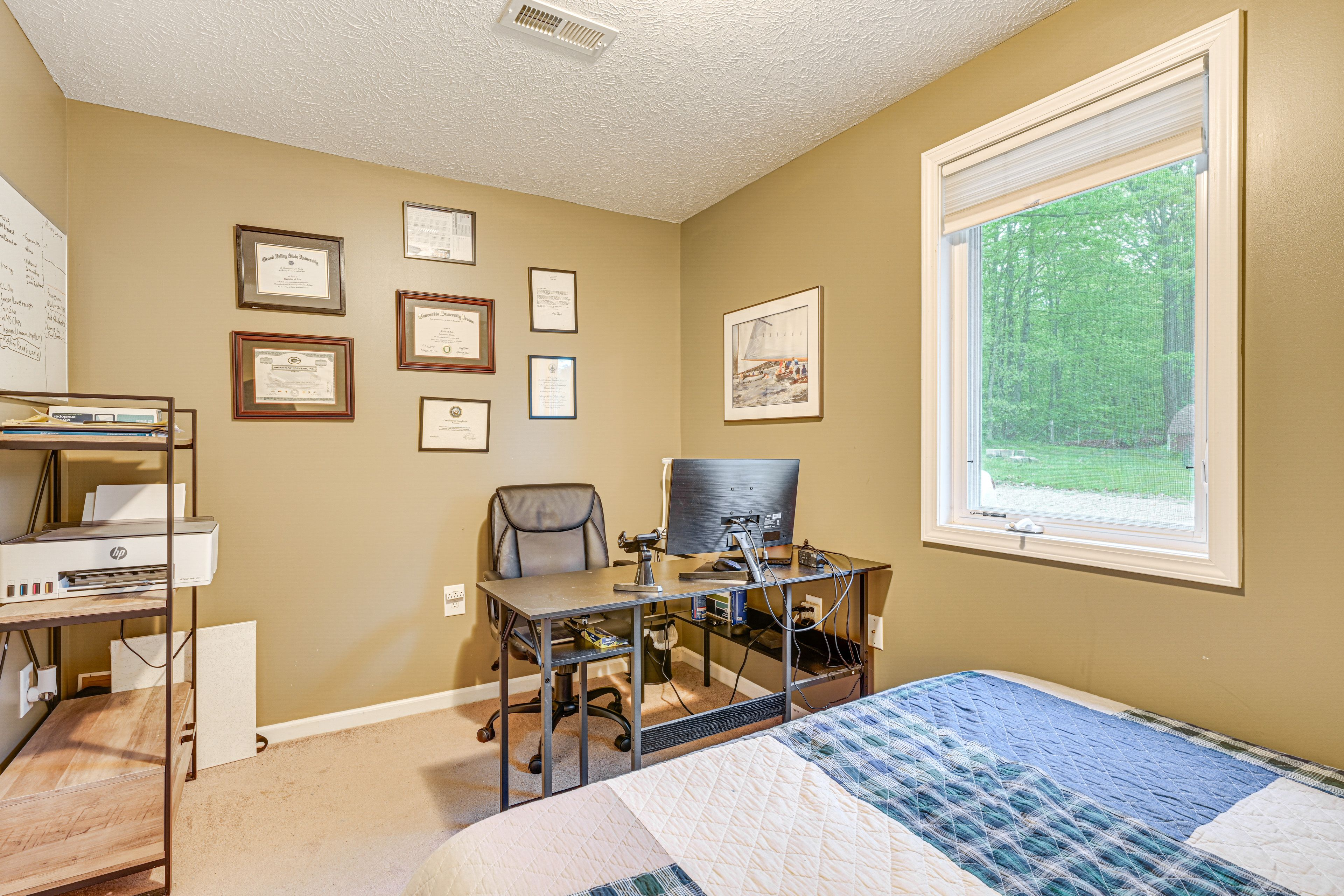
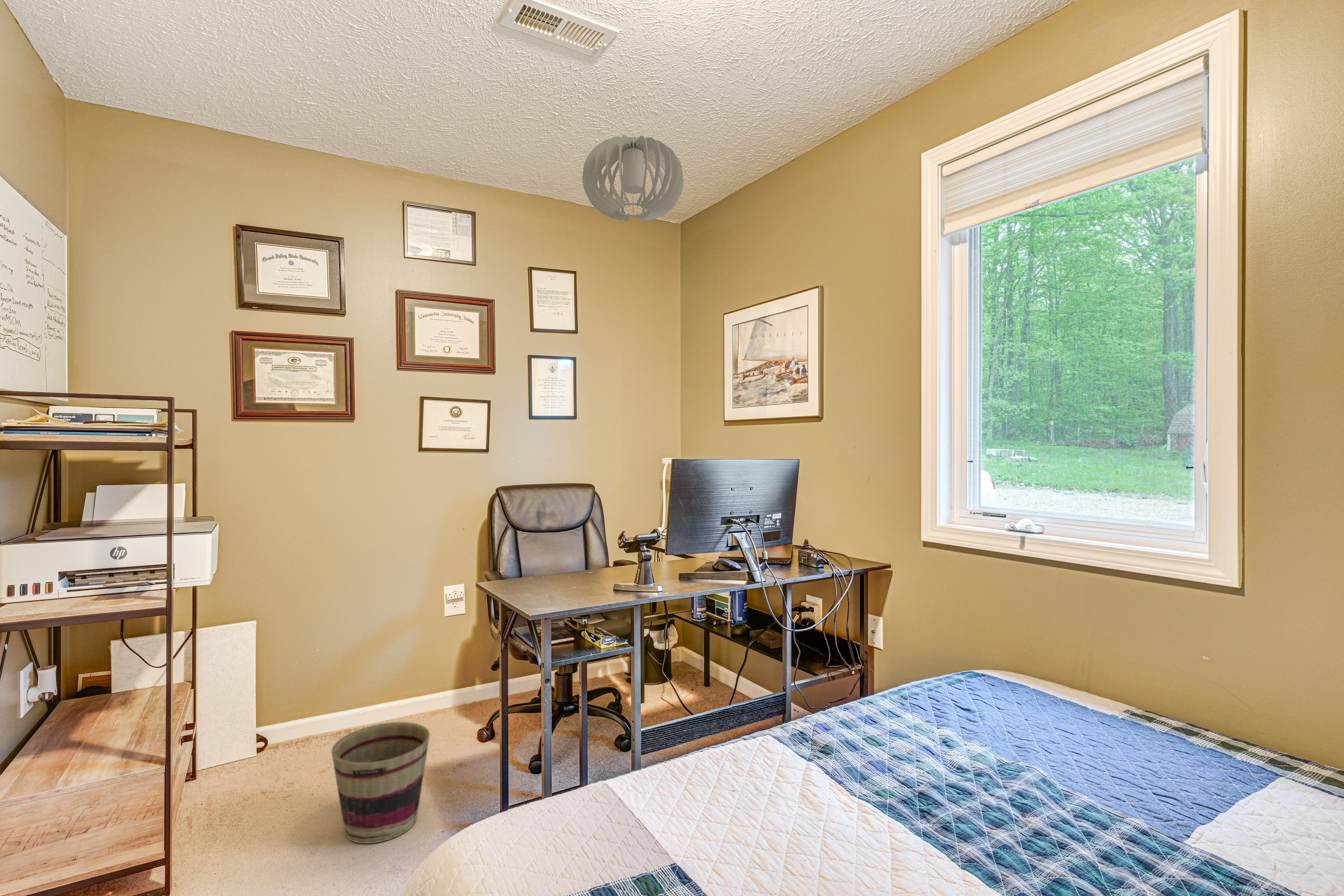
+ basket (382, 782)
+ pendant light (633, 178)
